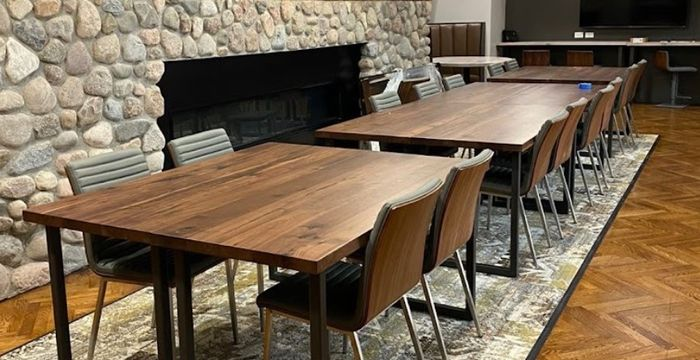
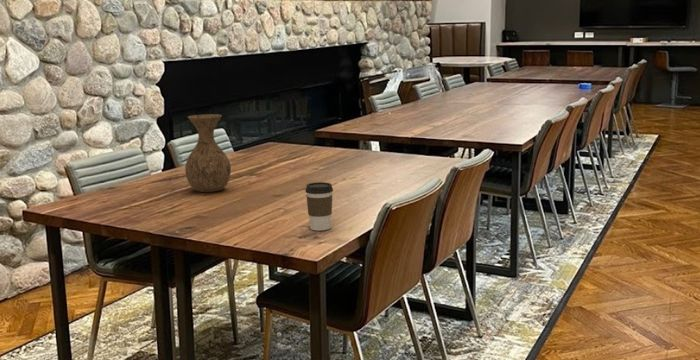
+ vase (207, 153)
+ coffee cup (319, 206)
